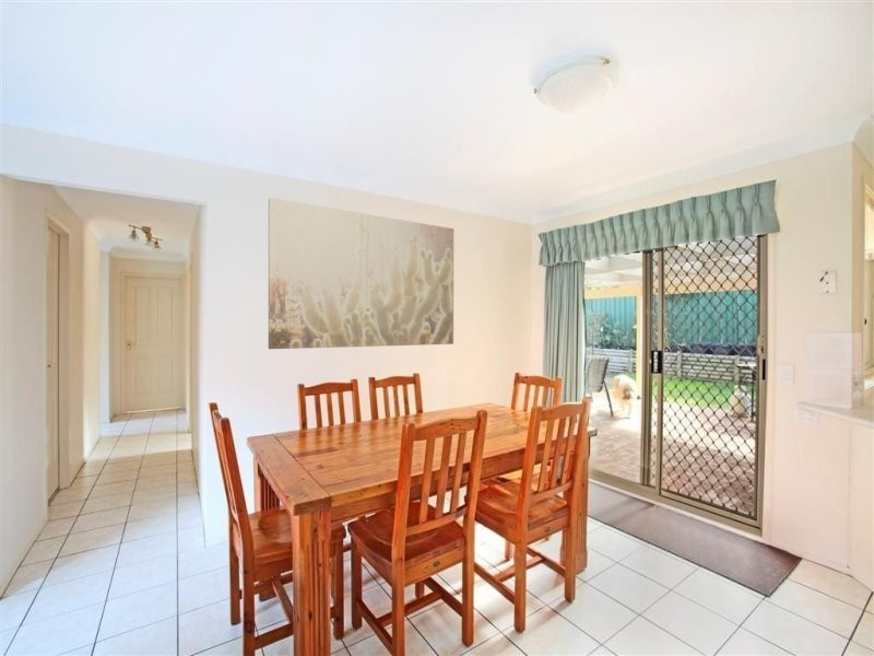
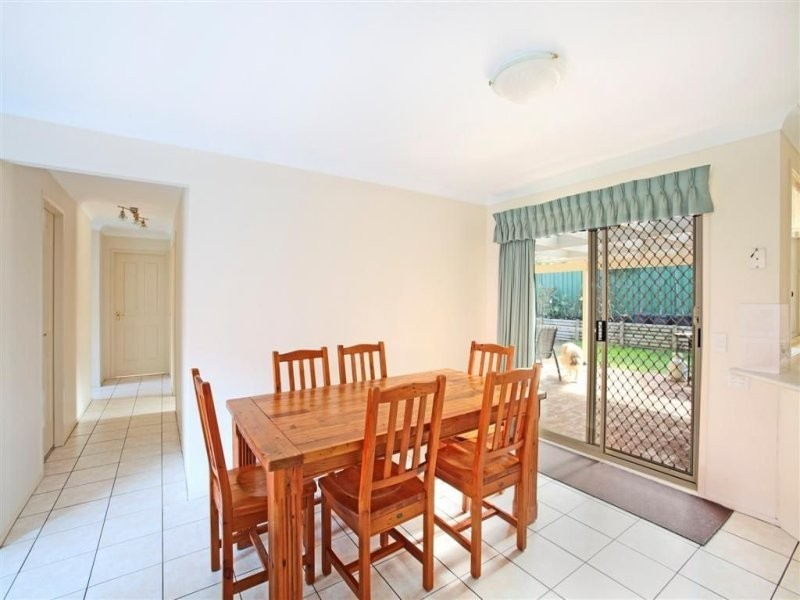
- wall art (373, 281)
